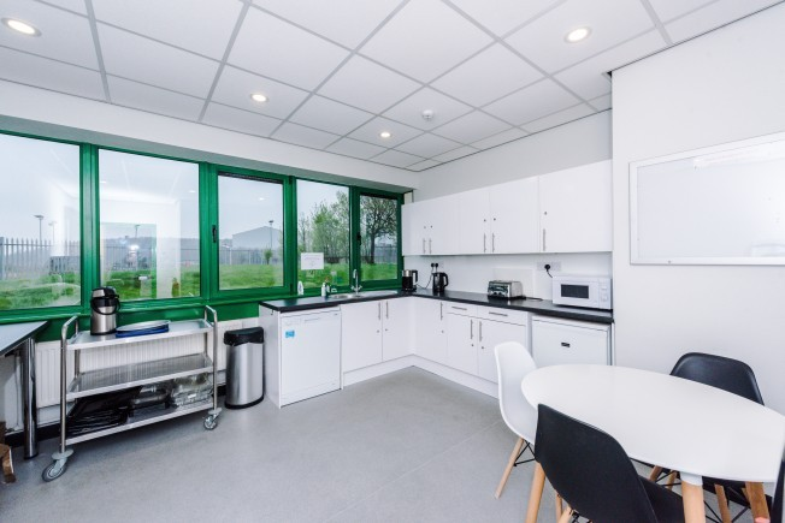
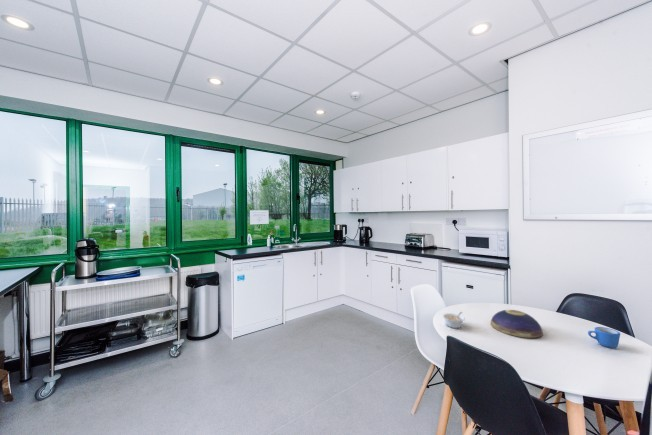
+ mug (603, 337)
+ decorative bowl (515, 319)
+ legume (453, 319)
